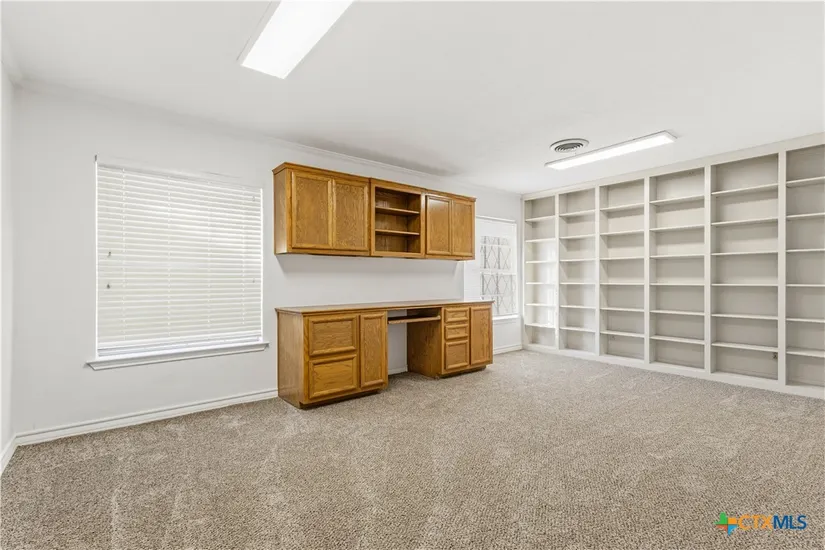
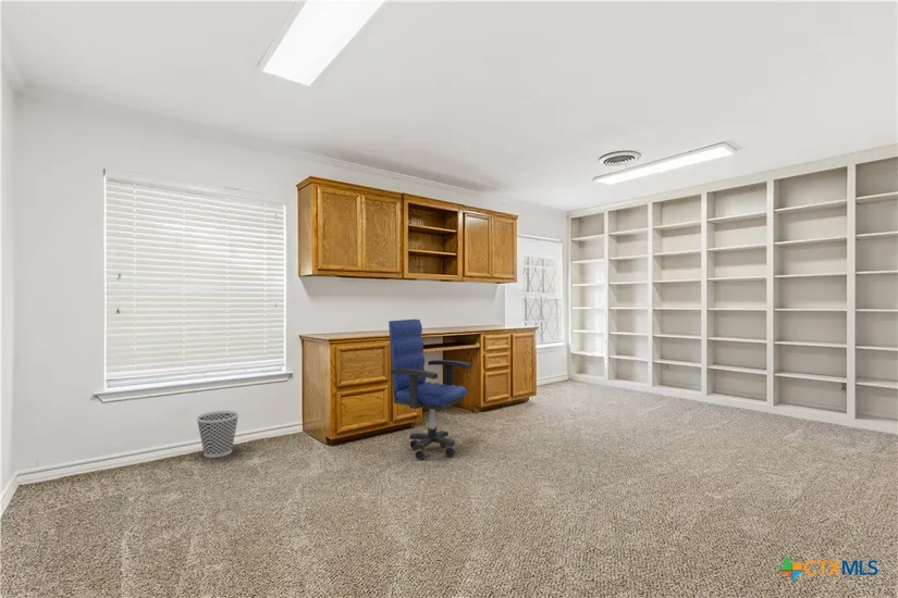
+ wastebasket (218, 434)
+ office chair (427, 386)
